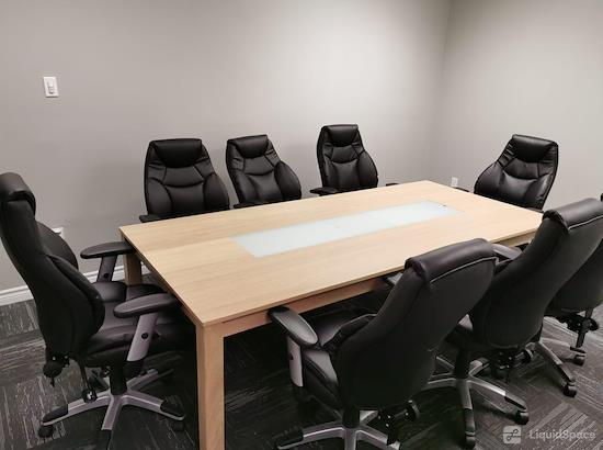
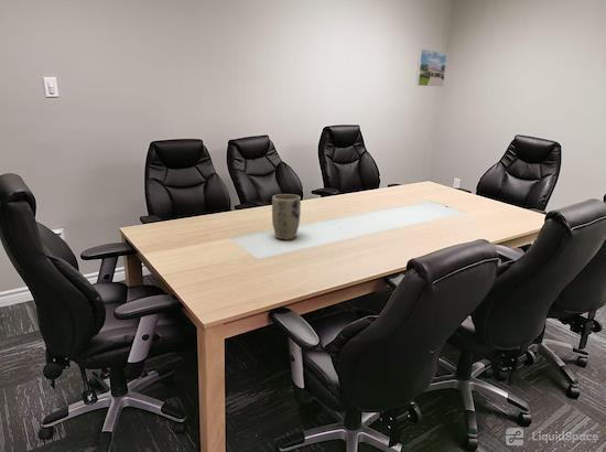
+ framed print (431, 68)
+ plant pot (285, 216)
